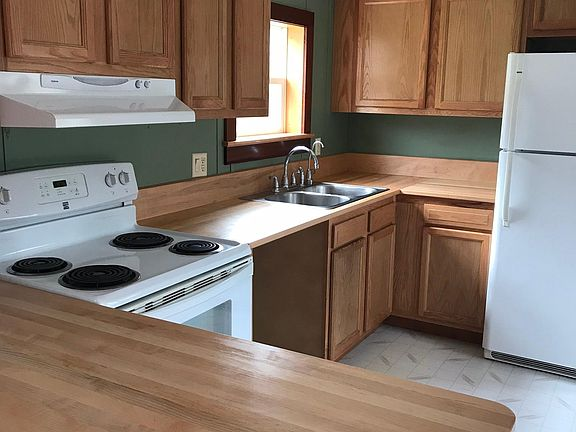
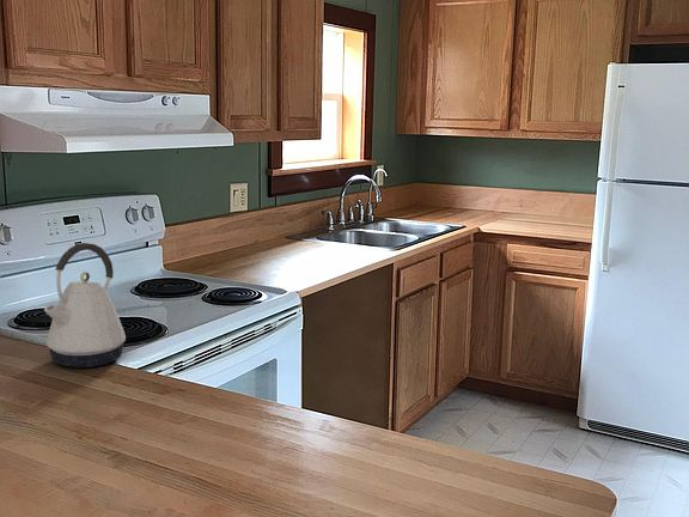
+ kettle (83, 302)
